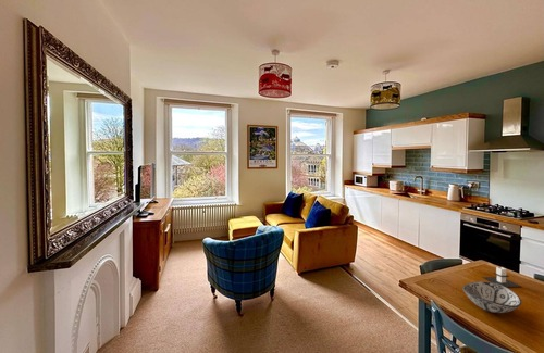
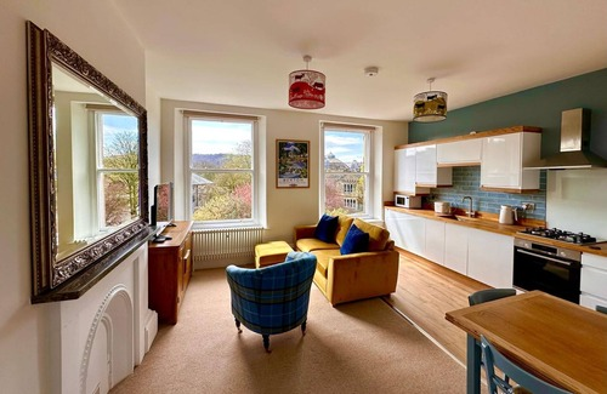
- decorative bowl (490, 299)
- architectural model (500, 275)
